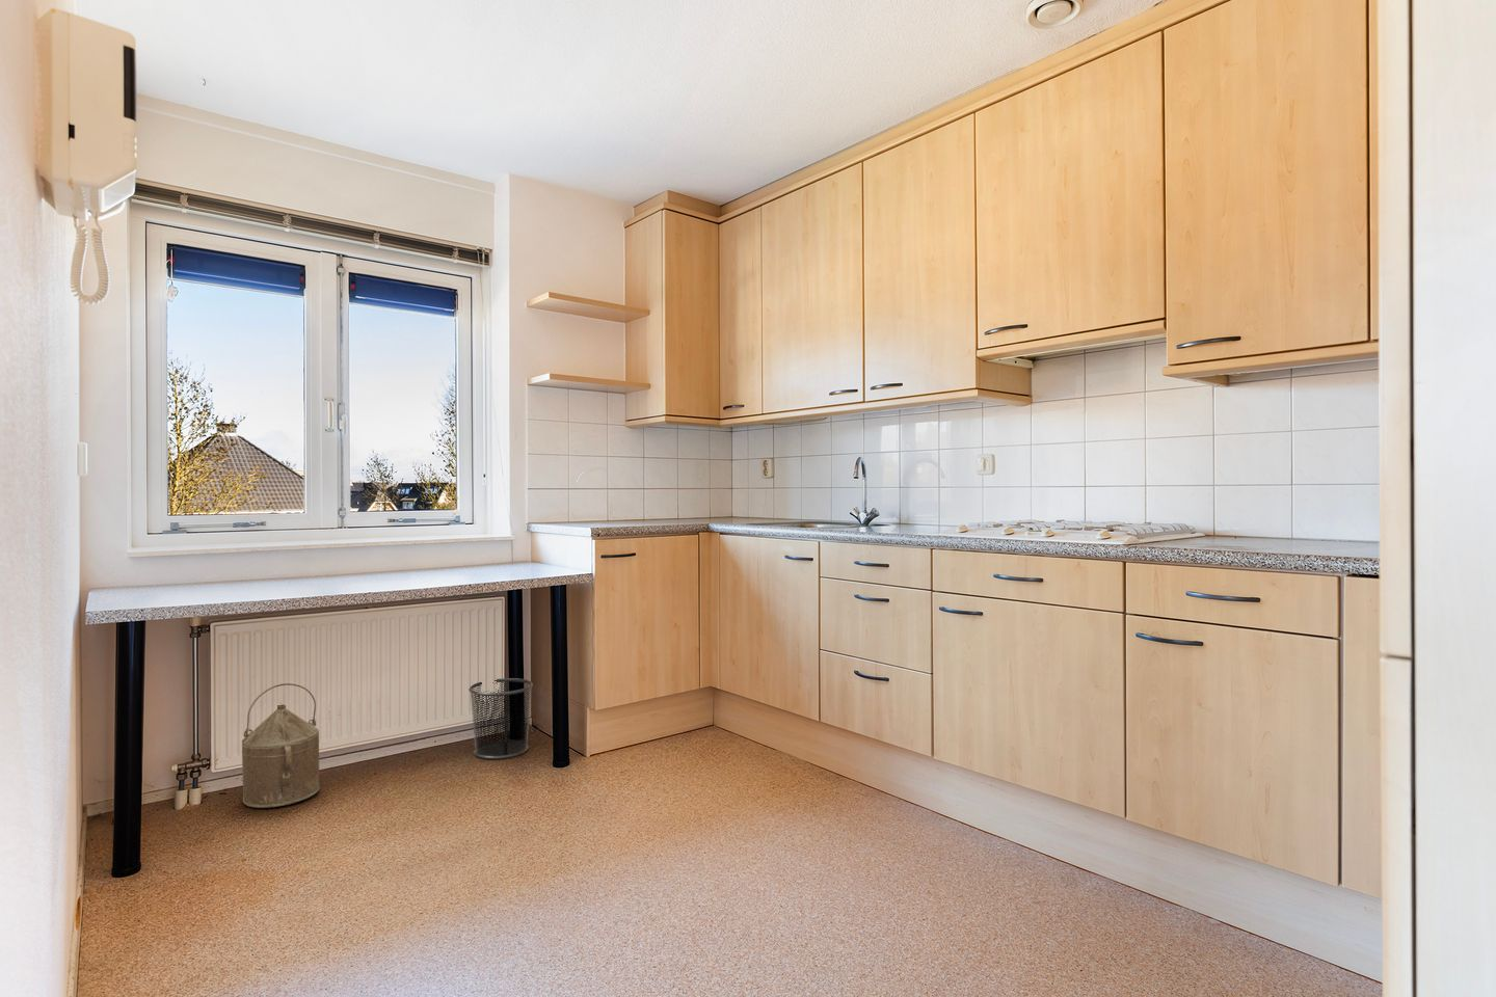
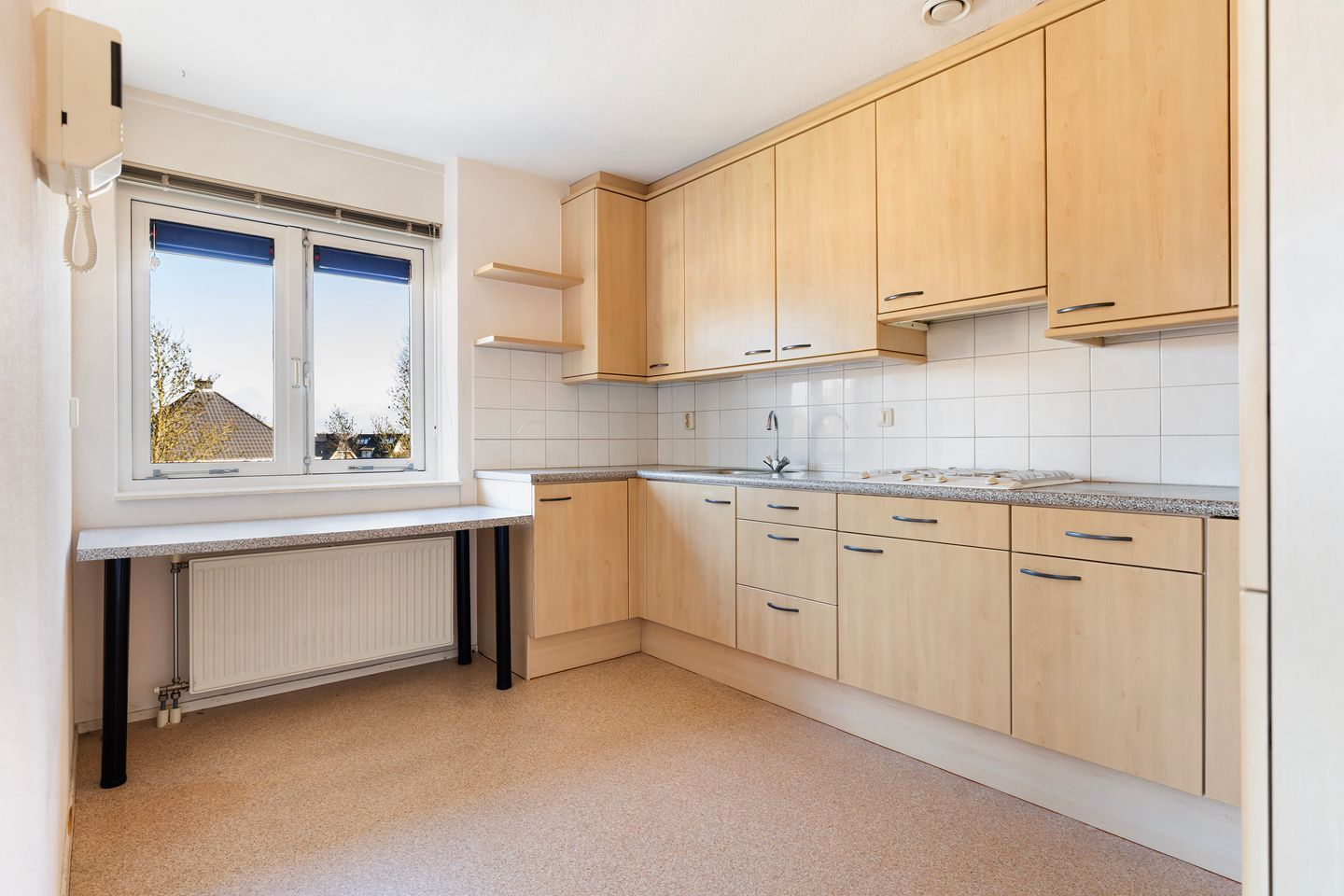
- waste bin (501, 718)
- watering can (282, 741)
